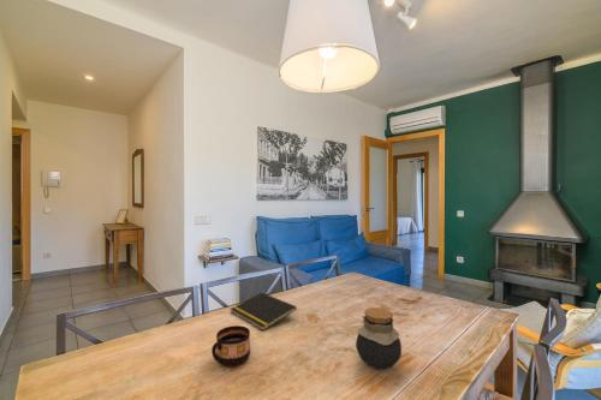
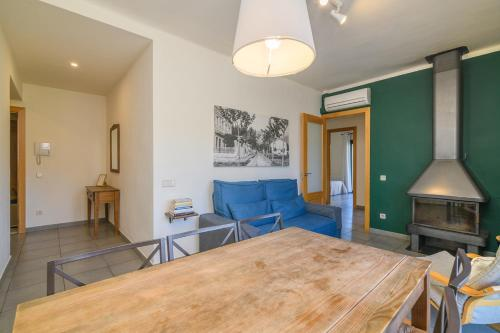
- jar (377, 338)
- notepad (262, 309)
- cup (231, 346)
